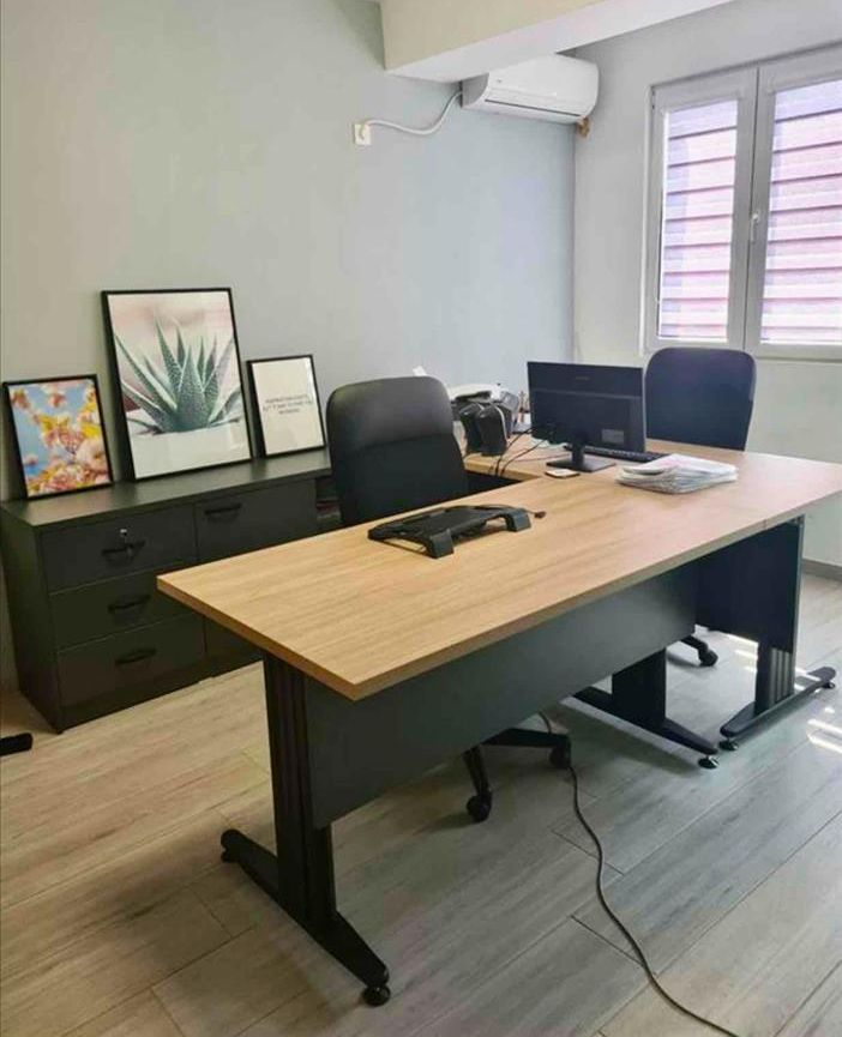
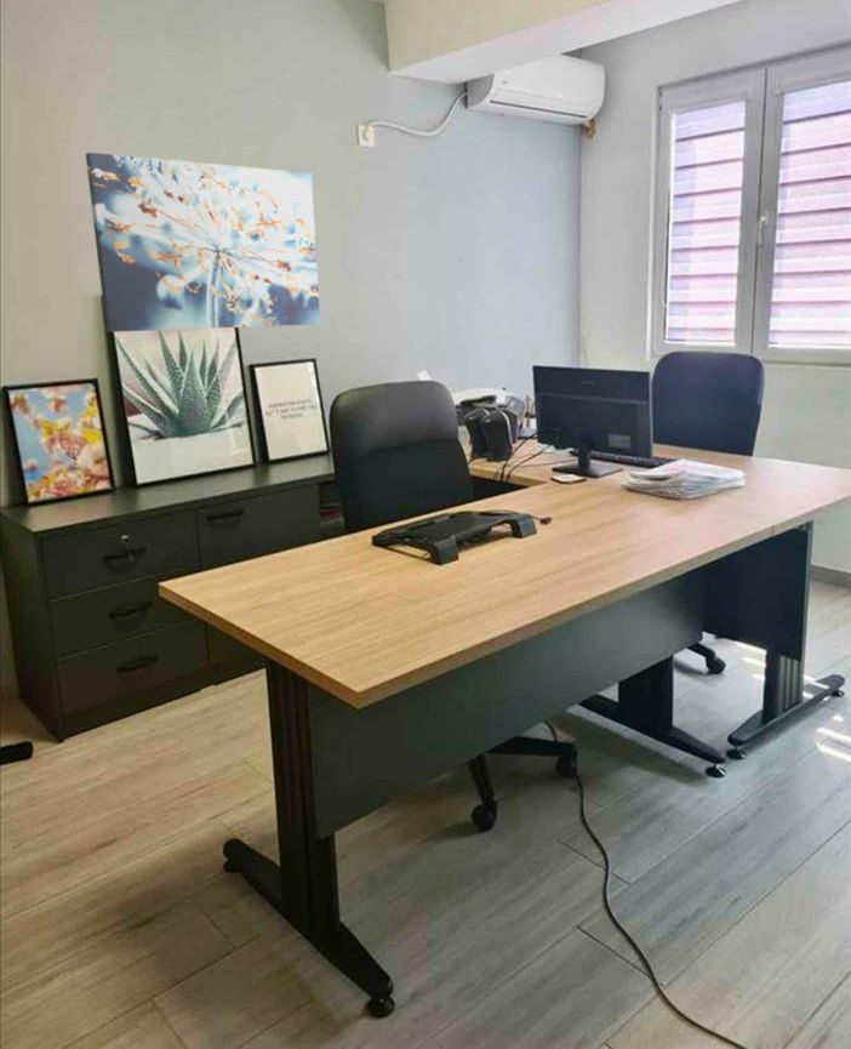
+ wall art (215, 247)
